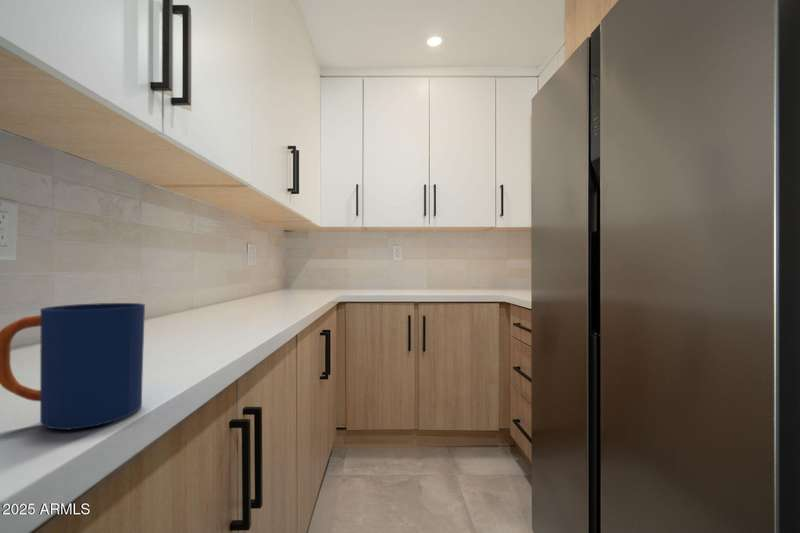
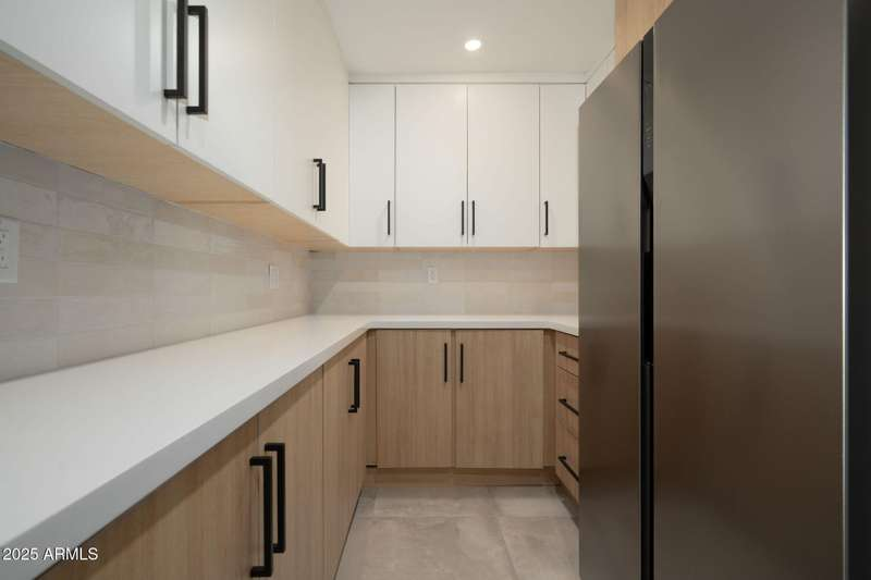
- mug (73, 362)
